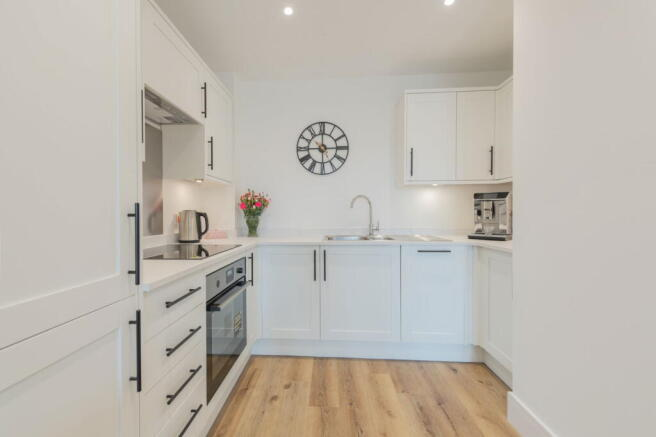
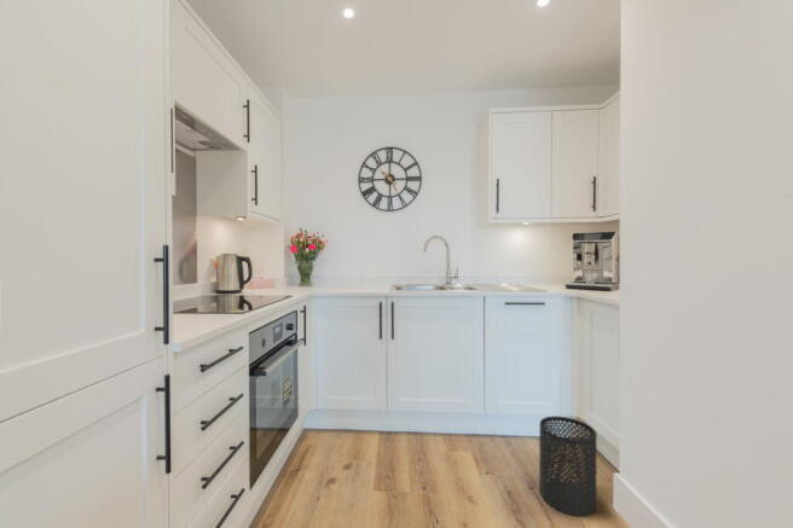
+ trash can (567, 462)
